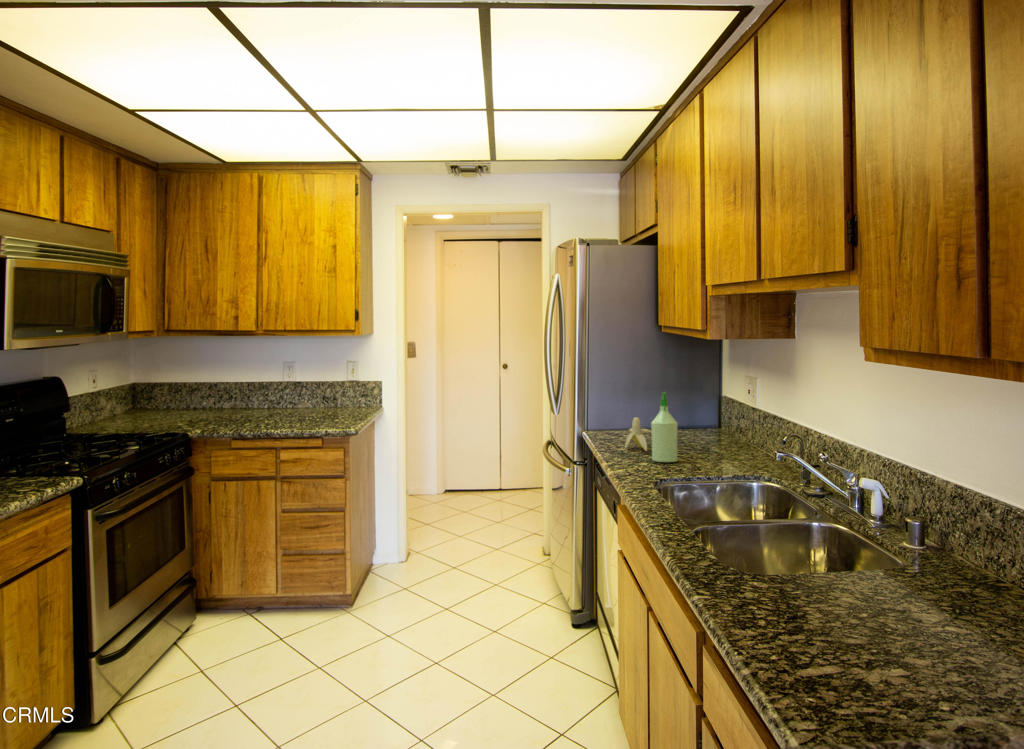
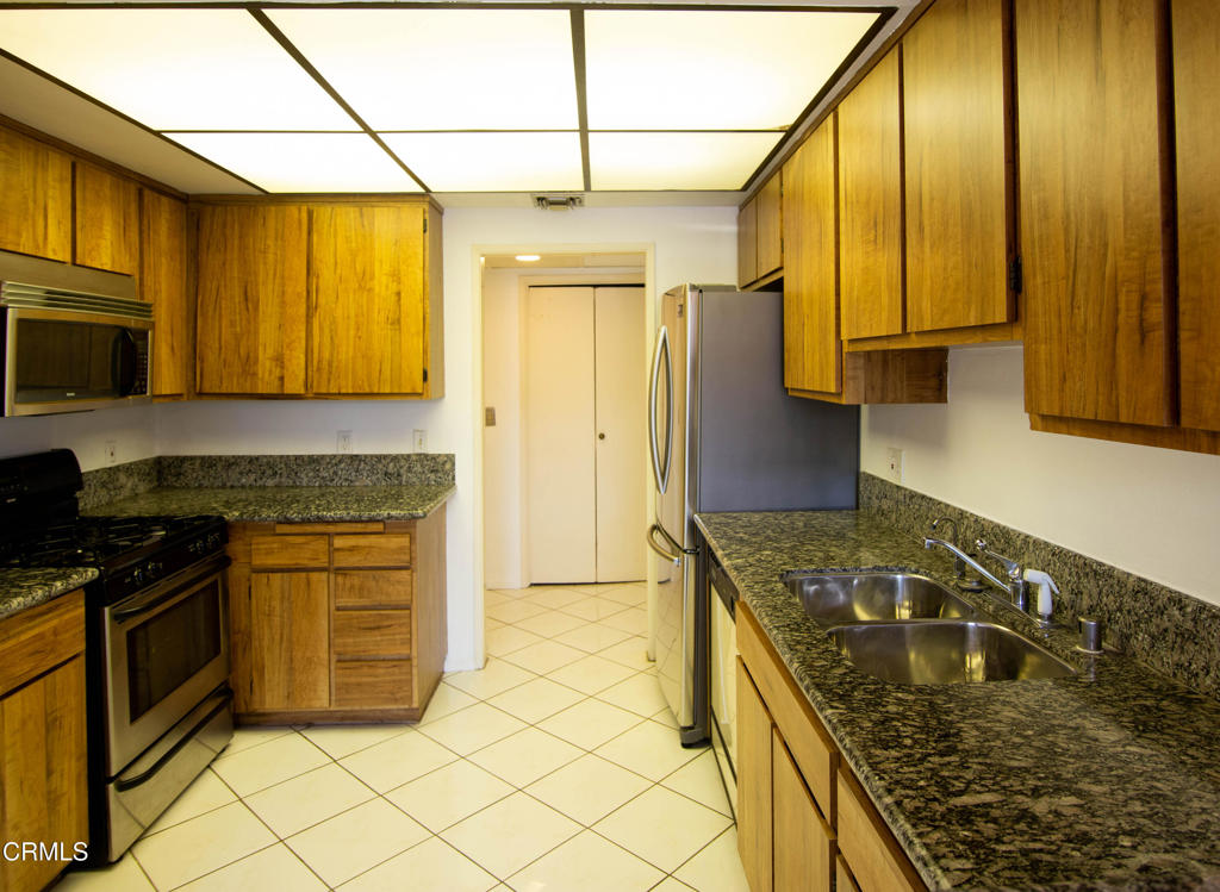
- banana (639, 433)
- spray bottle (664, 426)
